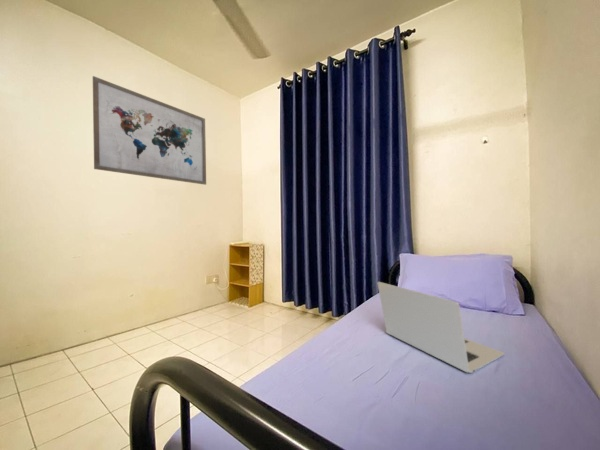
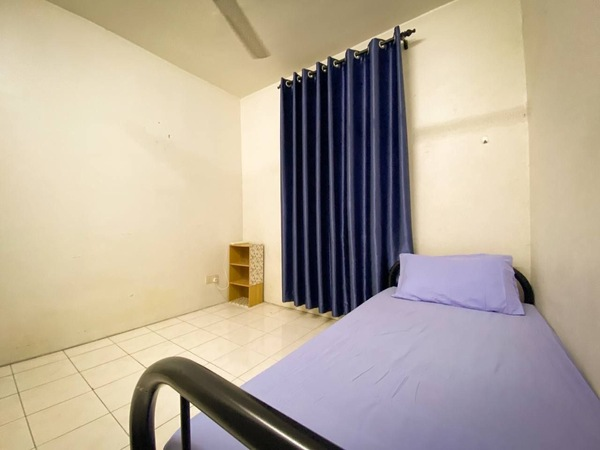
- laptop (435, 315)
- wall art (158, 139)
